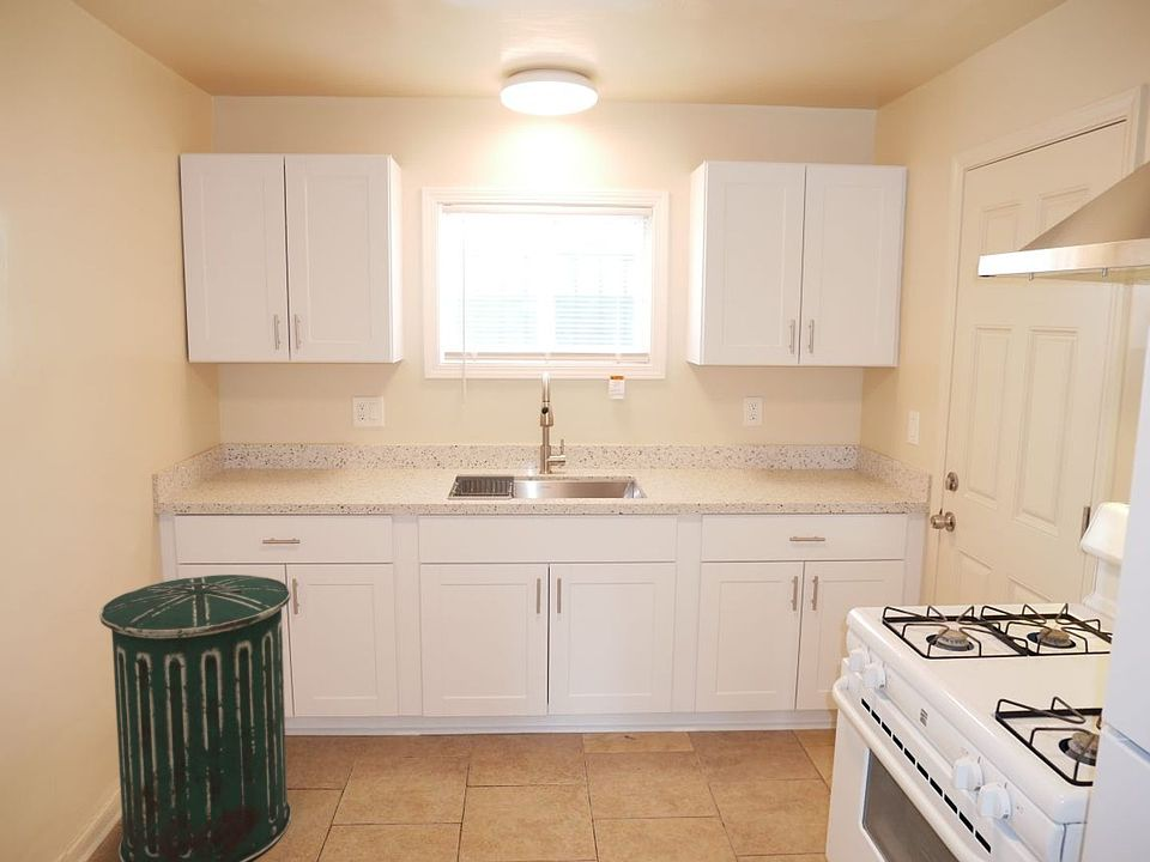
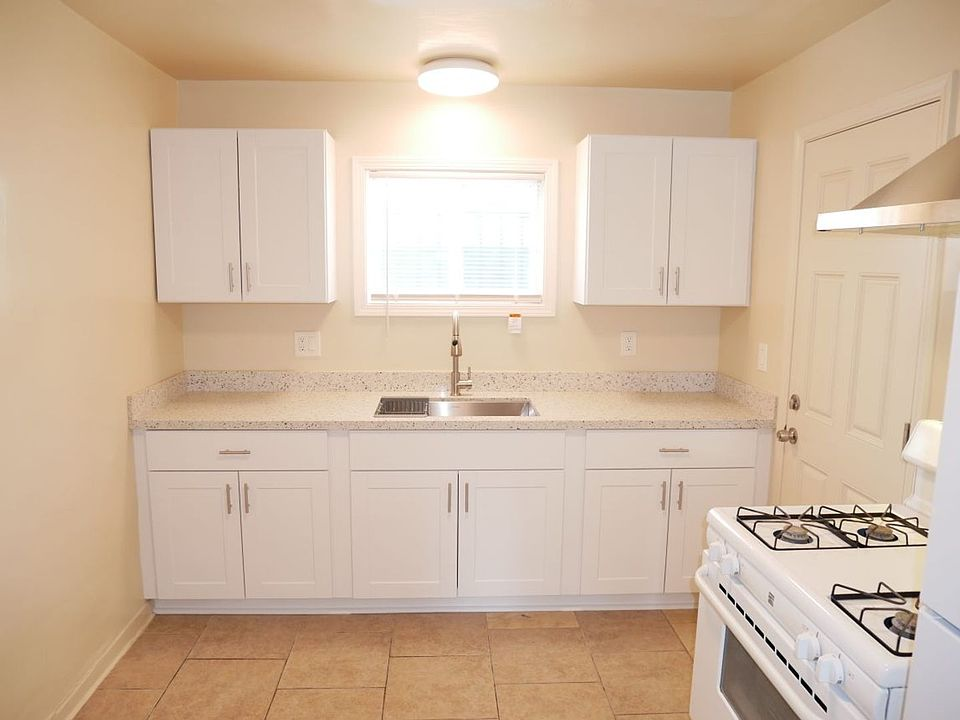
- trash can (204, 708)
